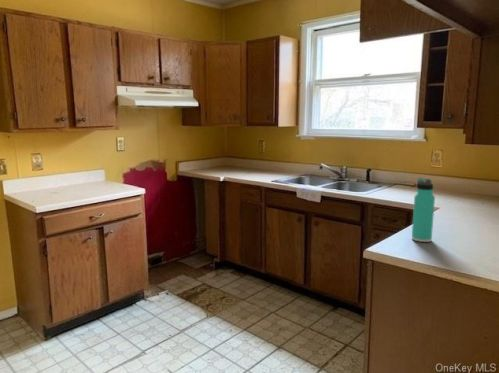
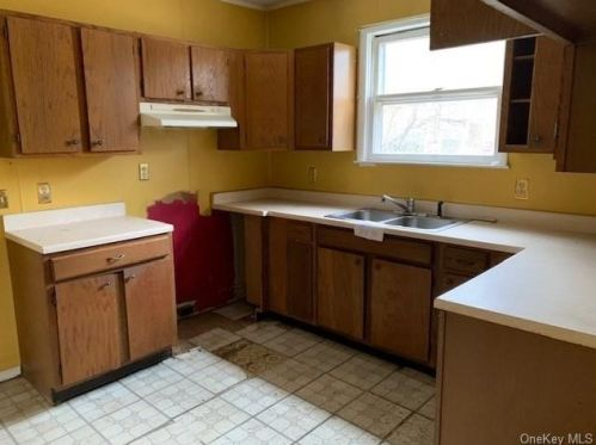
- thermos bottle (423, 209)
